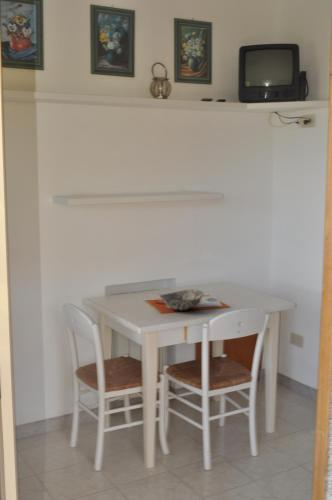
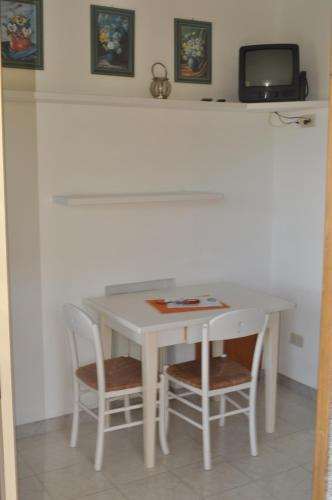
- decorative bowl (181, 300)
